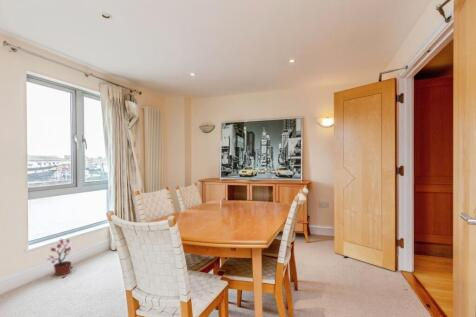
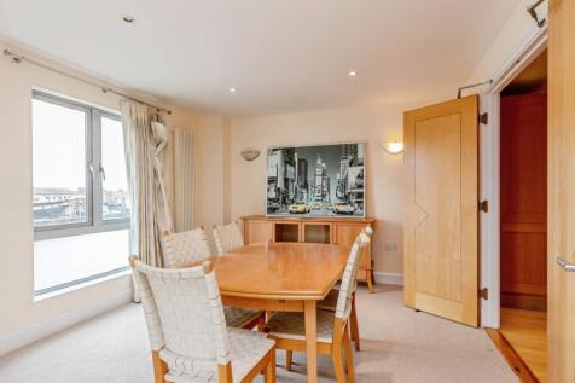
- potted plant (64, 256)
